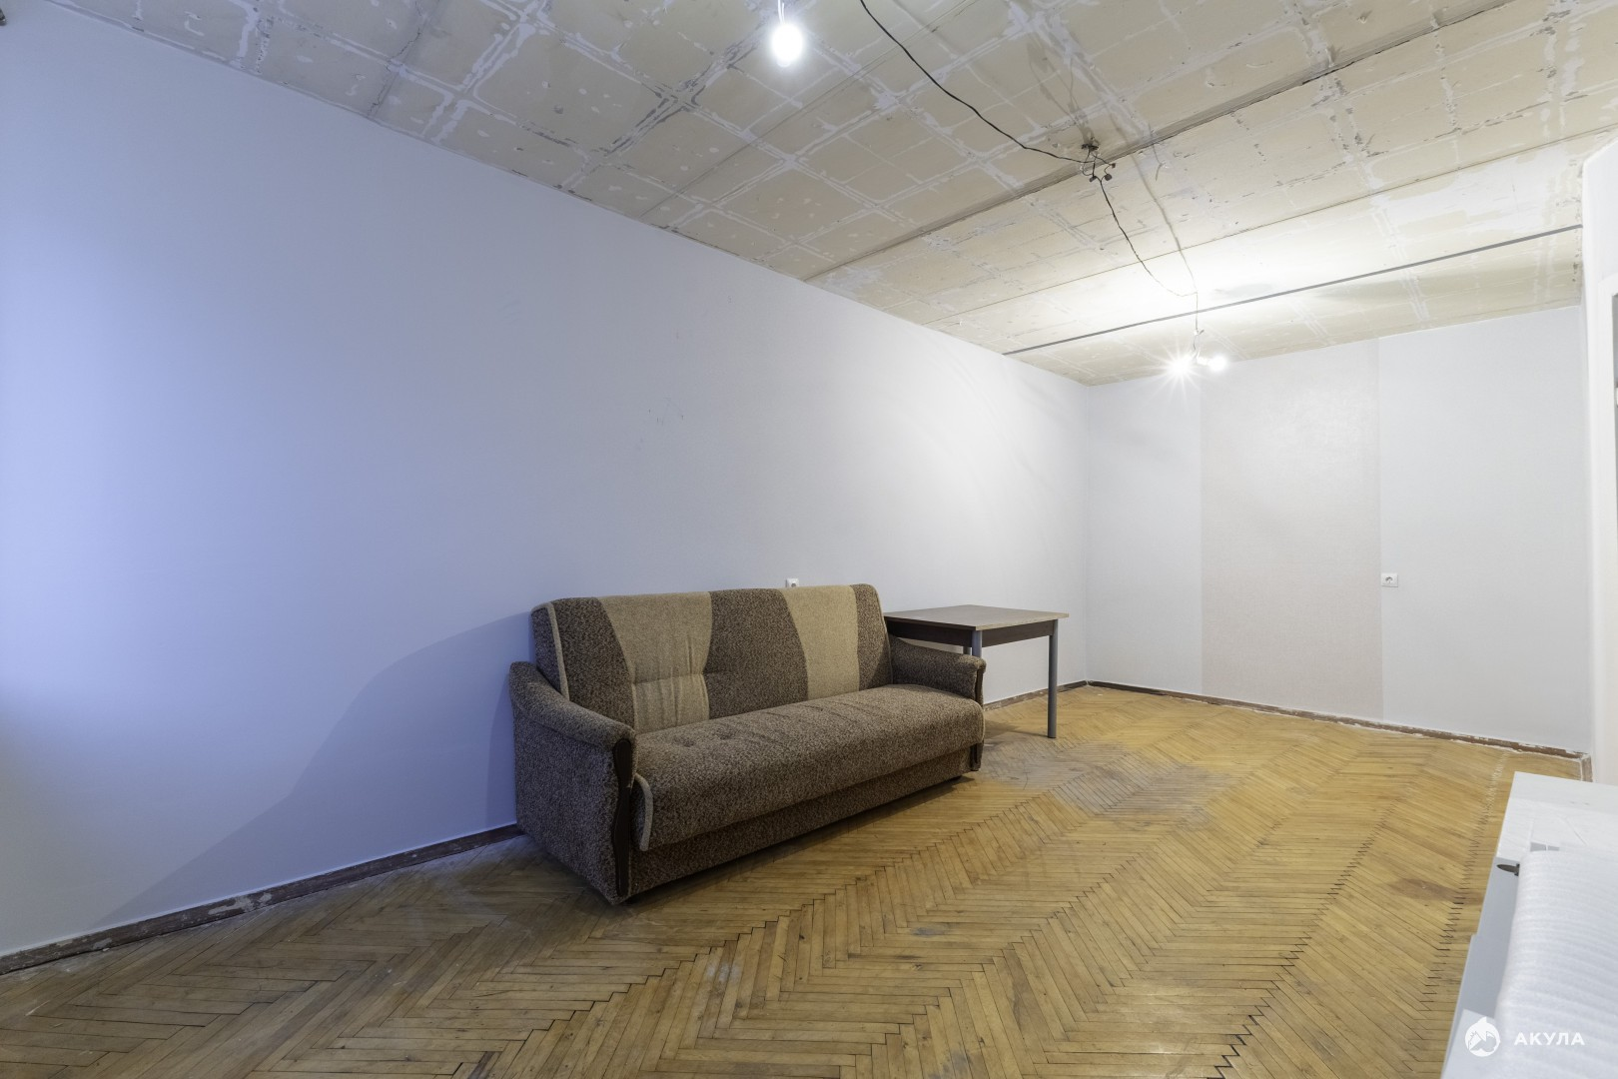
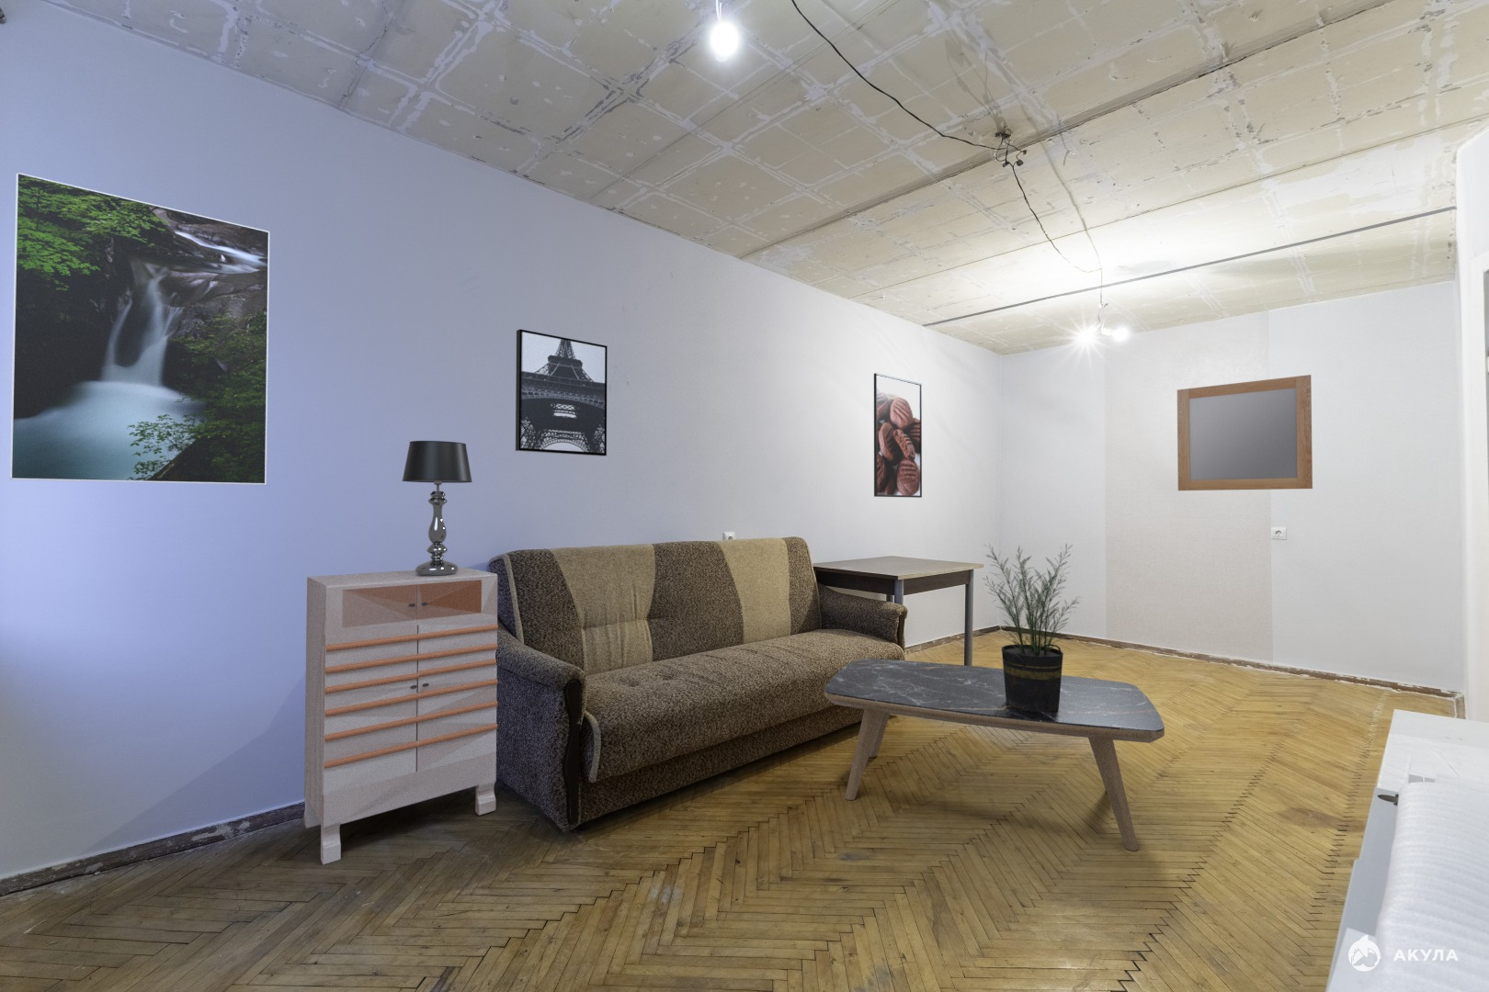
+ dresser (403, 695)
+ wall art (564, 396)
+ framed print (153, 343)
+ table lamp (438, 508)
+ home mirror (1240, 435)
+ coffee table (984, 725)
+ potted plant (1026, 623)
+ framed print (898, 437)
